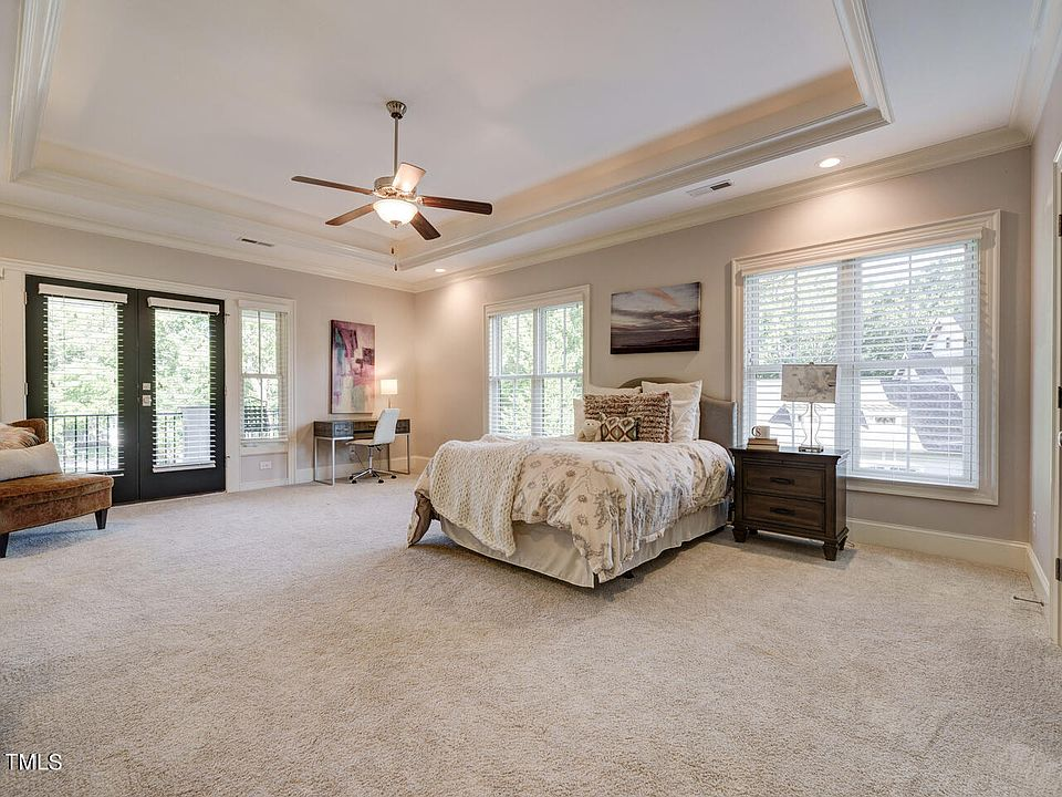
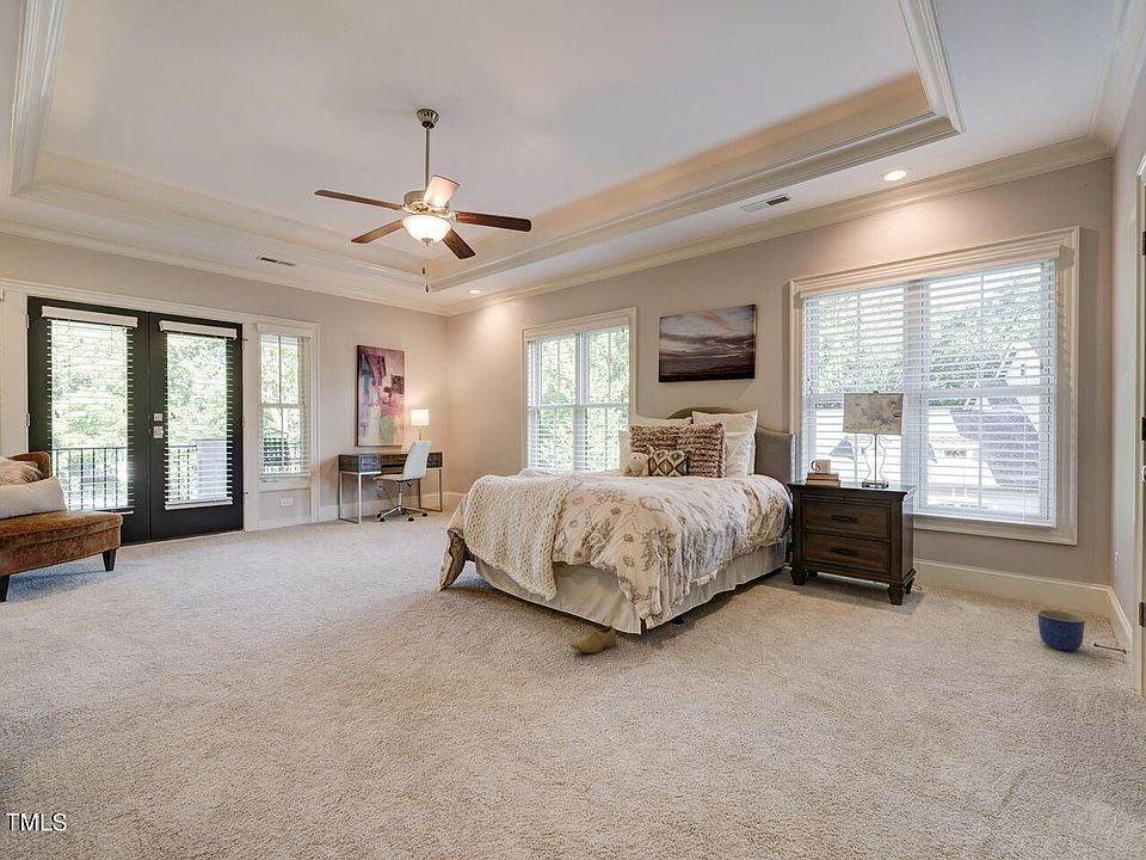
+ shoe (593, 638)
+ planter (1060, 631)
